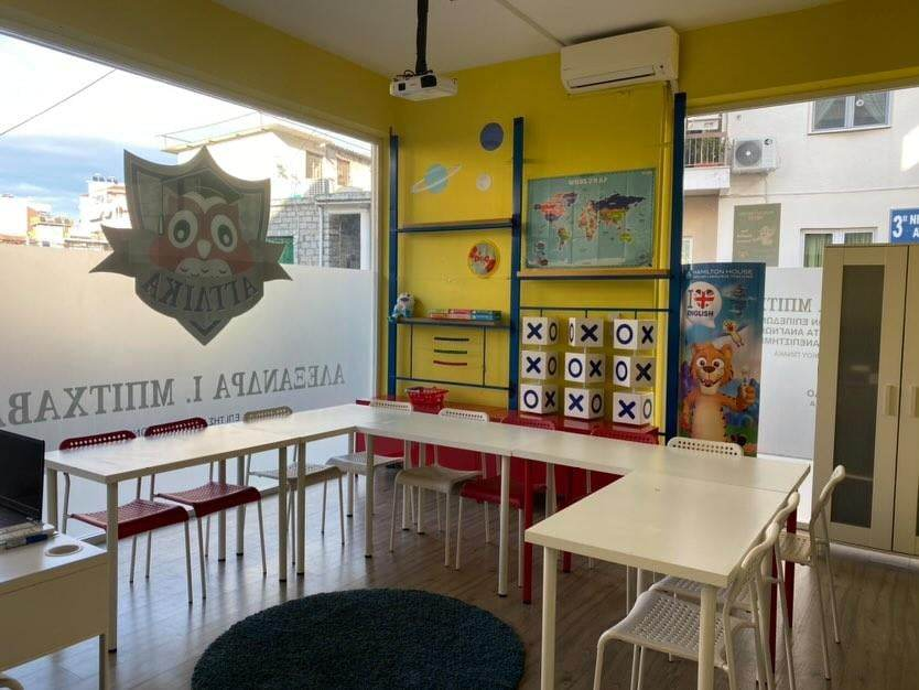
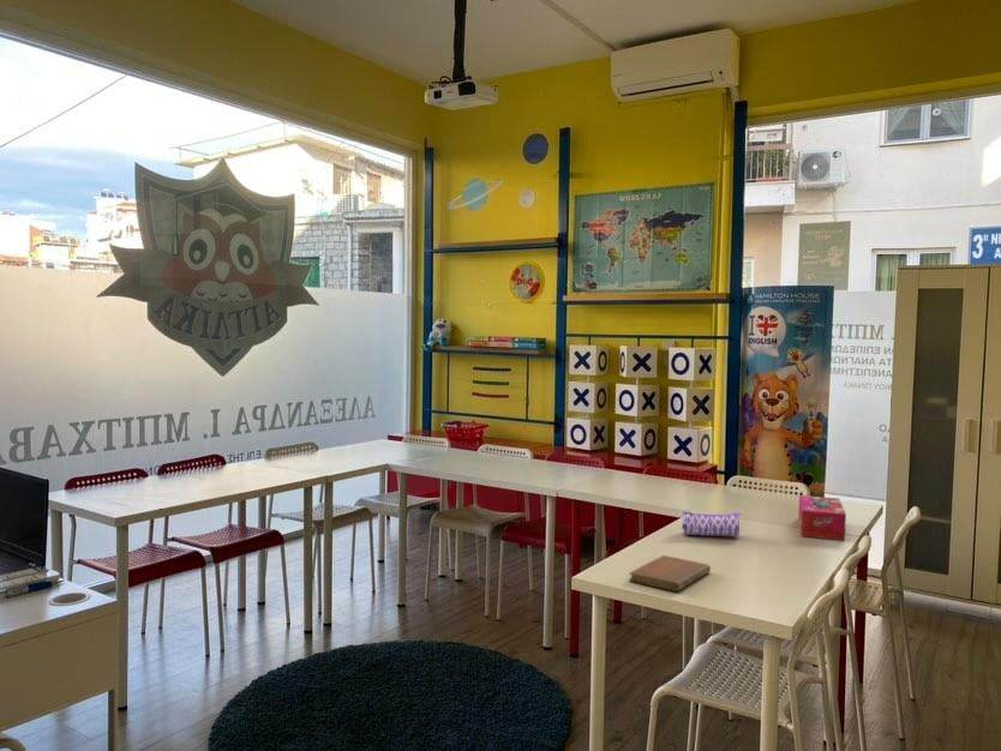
+ tissue box (820, 516)
+ pencil case (709, 522)
+ notebook (670, 572)
